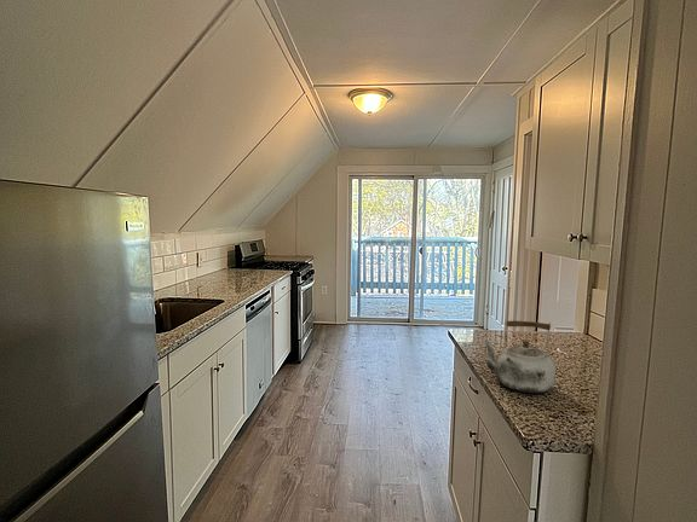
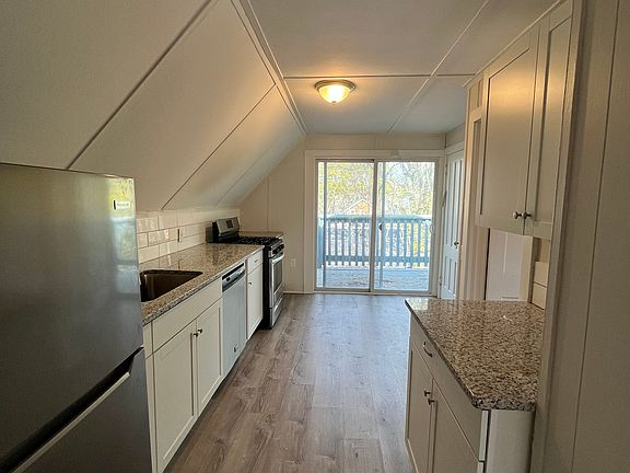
- kettle (518, 352)
